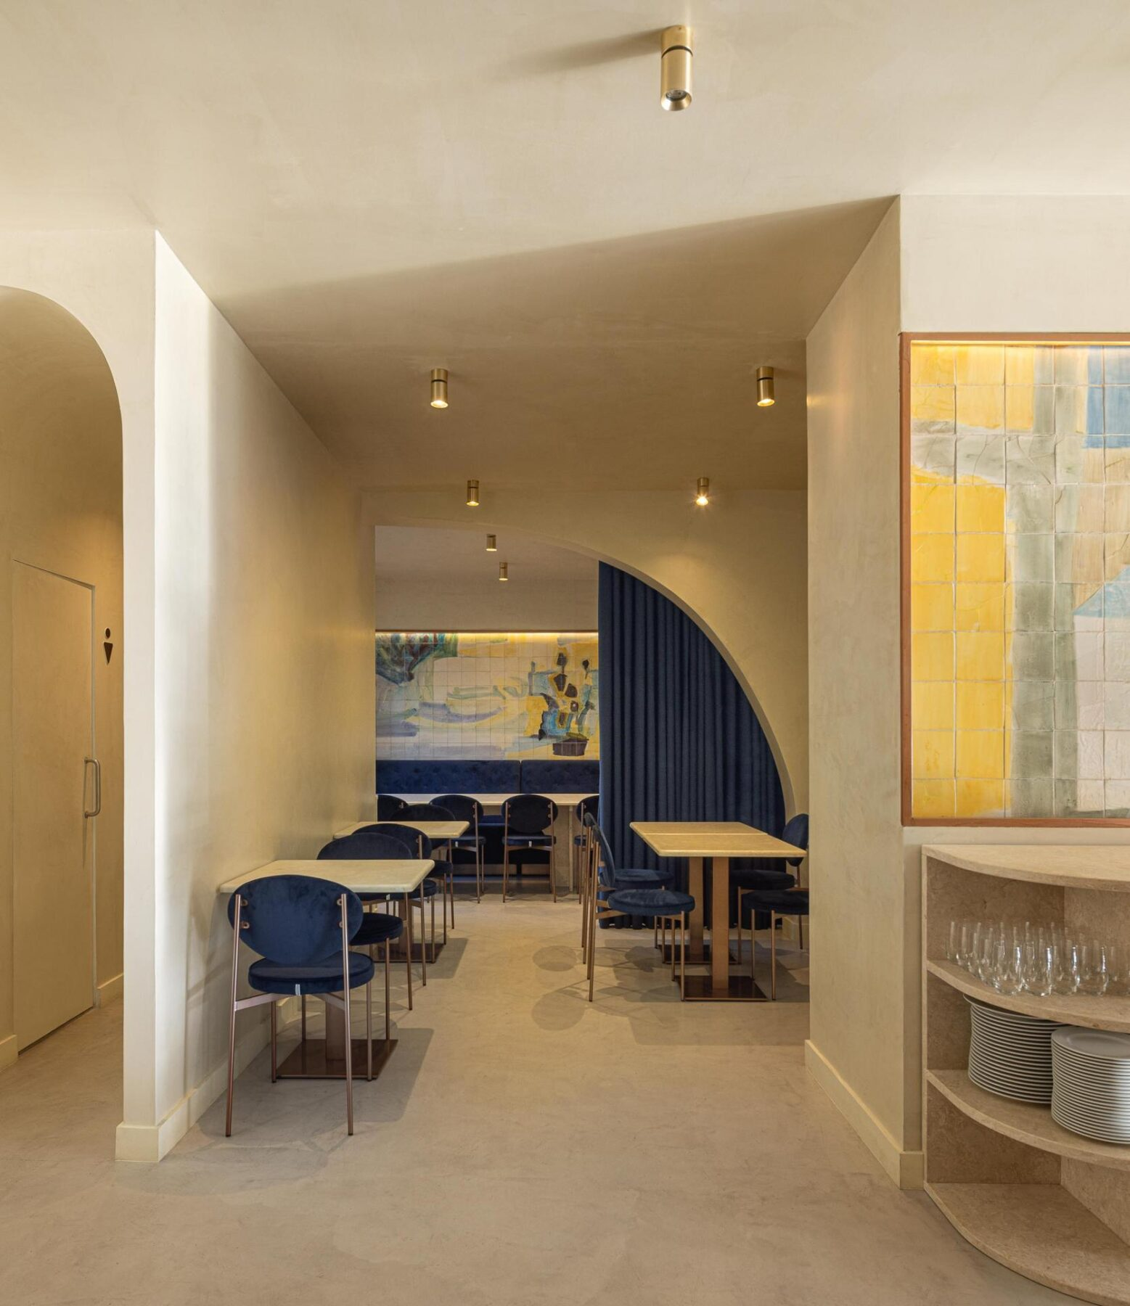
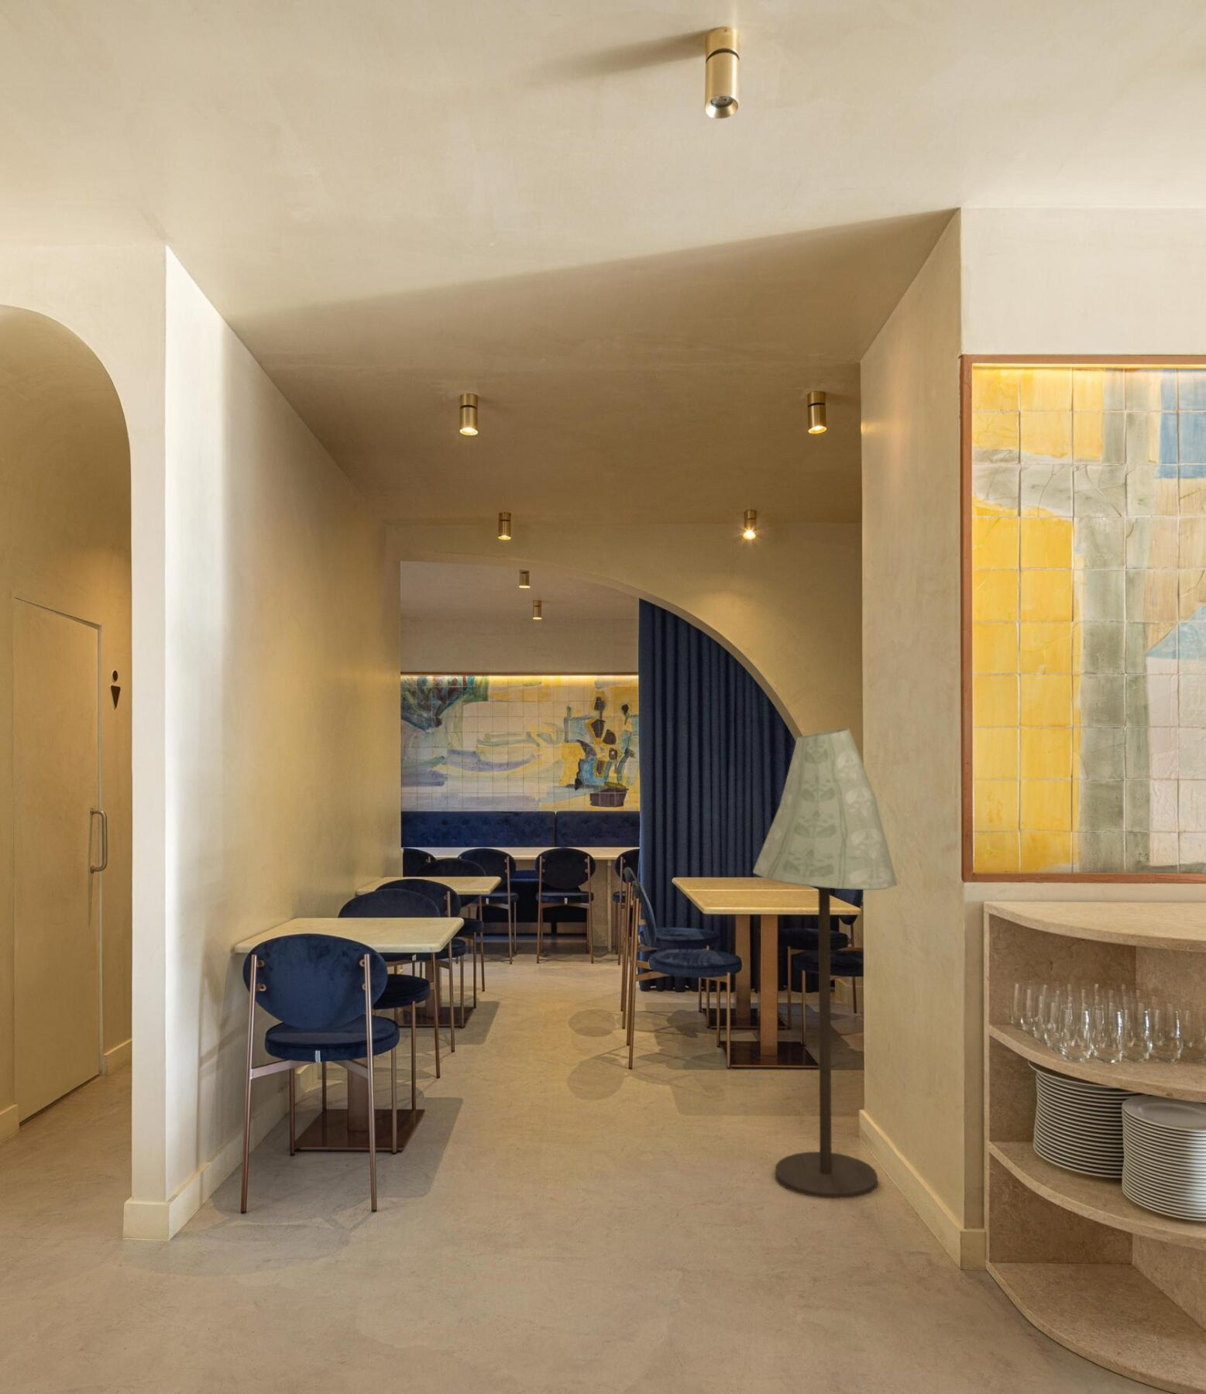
+ floor lamp (824, 953)
